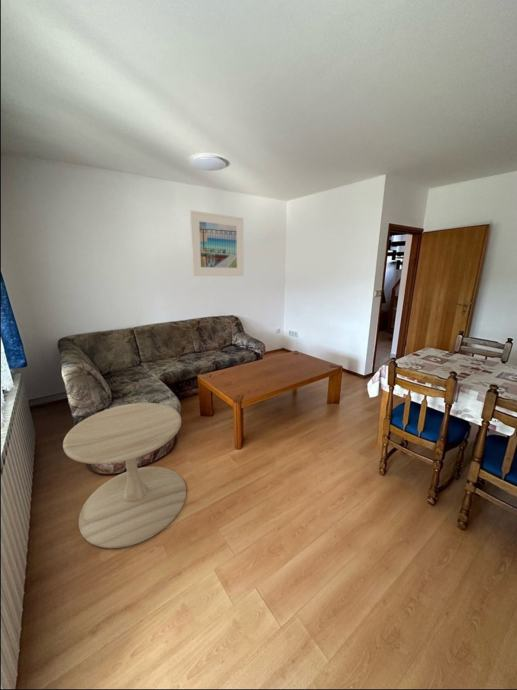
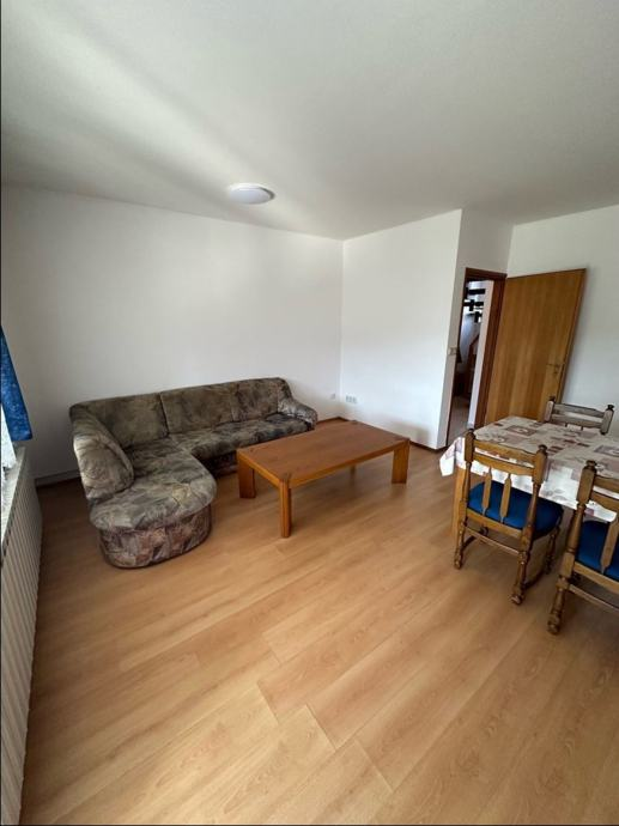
- side table (131, 465)
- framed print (218, 246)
